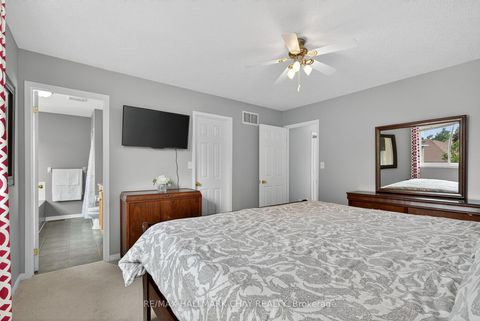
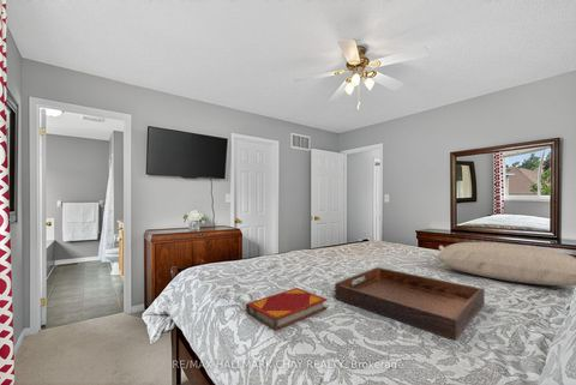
+ hardback book (287, 306)
+ pillow (504, 260)
+ serving tray (406, 294)
